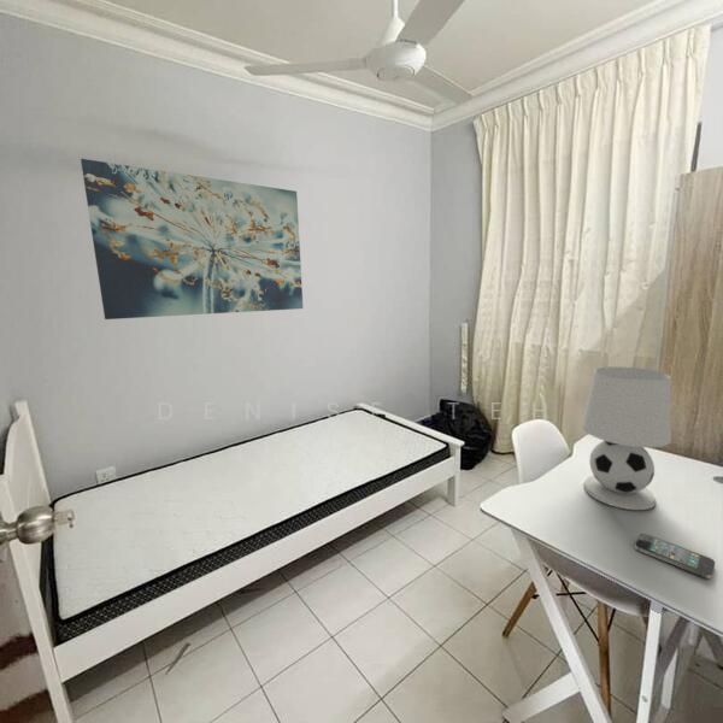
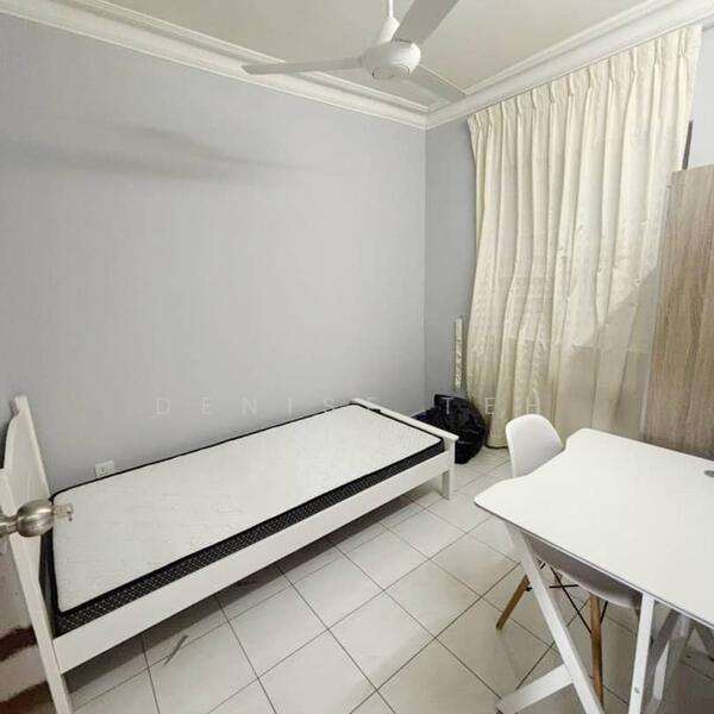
- wall art (211, 247)
- table lamp (623, 434)
- smartphone (672, 554)
